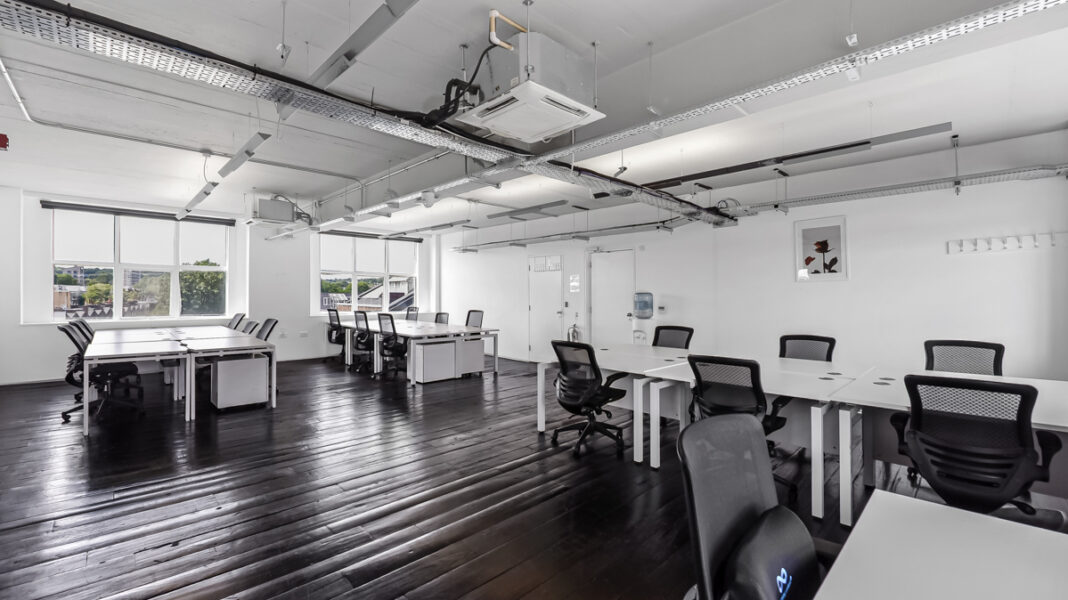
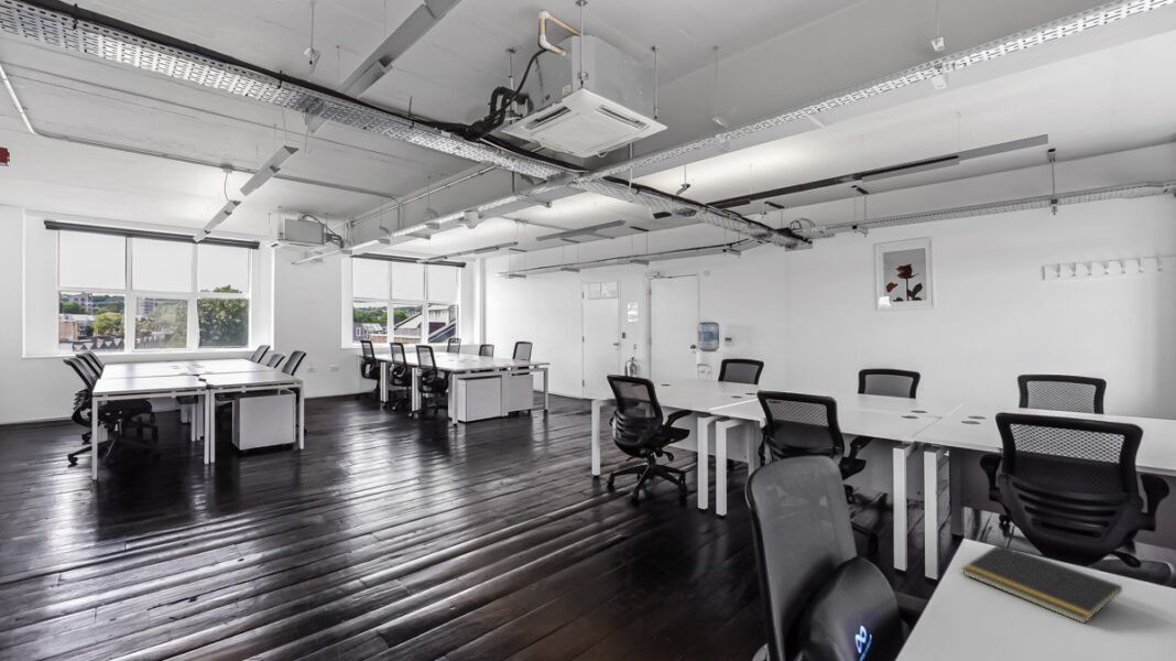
+ notepad (1036, 578)
